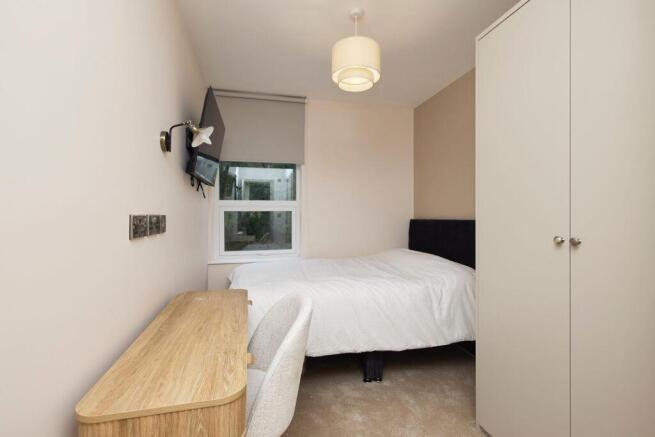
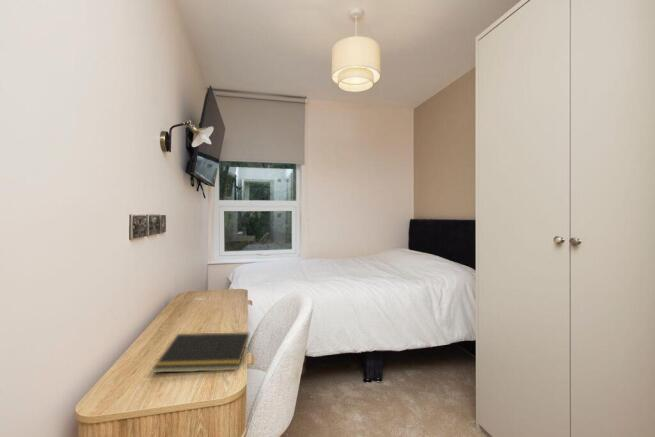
+ notepad (205, 350)
